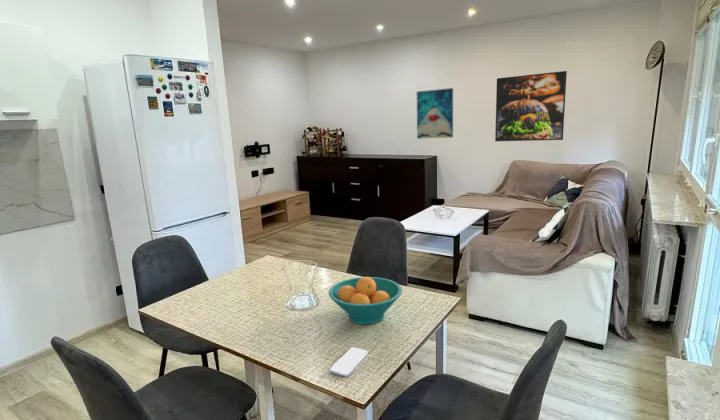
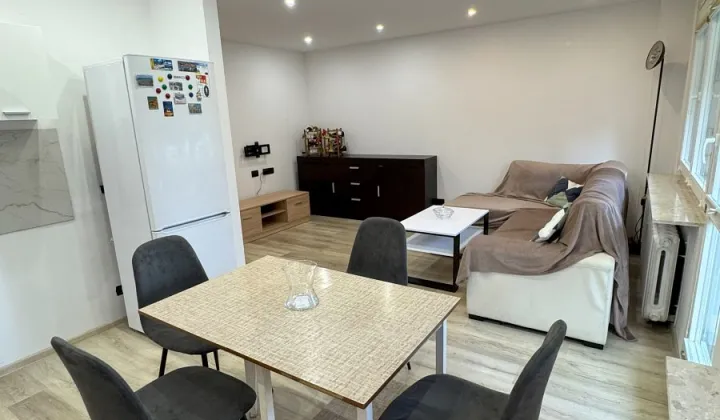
- wall art (434, 114)
- smartphone (349, 360)
- fruit bowl (365, 297)
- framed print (528, 108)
